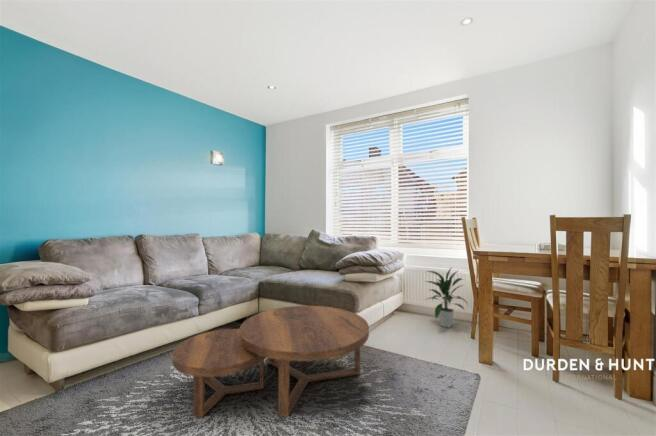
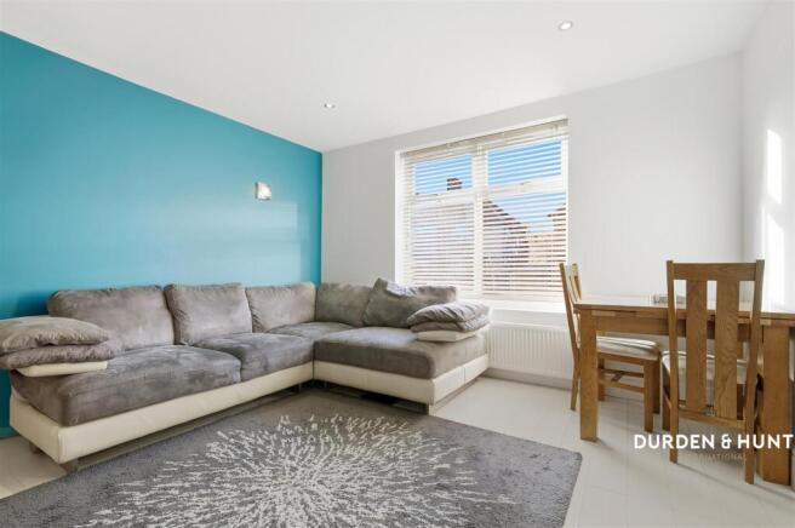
- indoor plant (444, 296)
- coffee table (276, 355)
